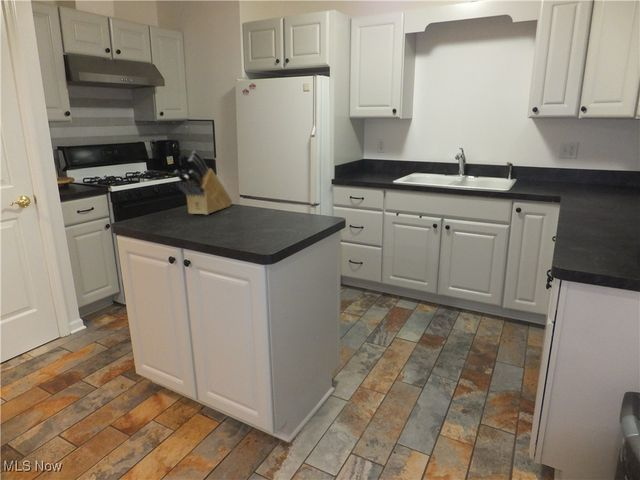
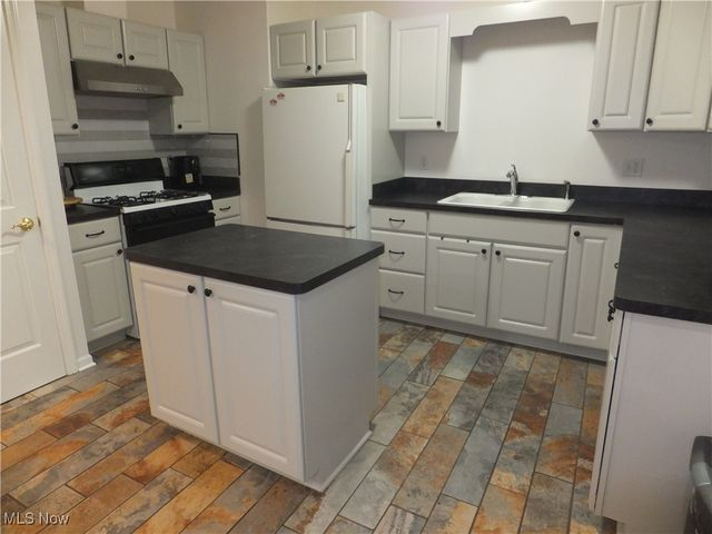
- knife block (204, 181)
